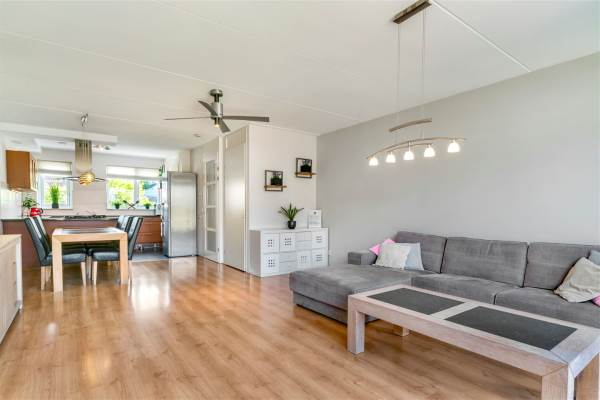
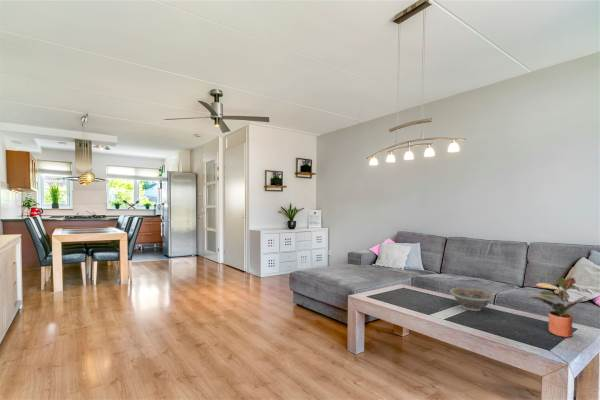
+ decorative bowl (471, 300)
+ potted plant (560, 303)
